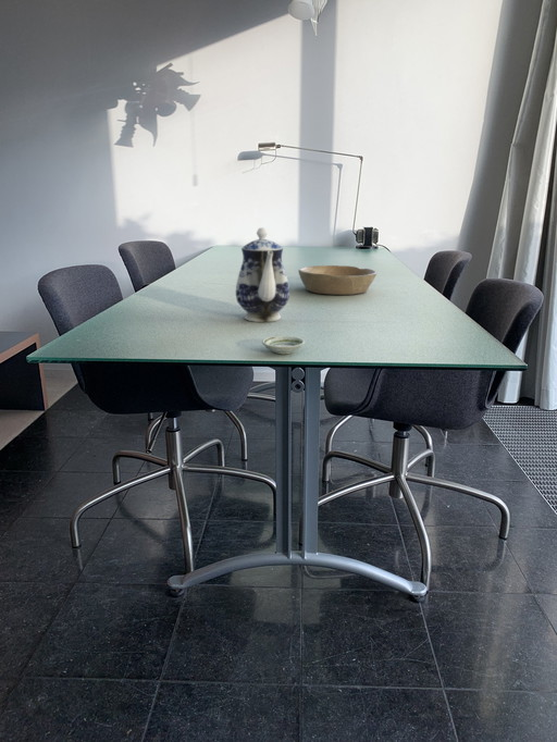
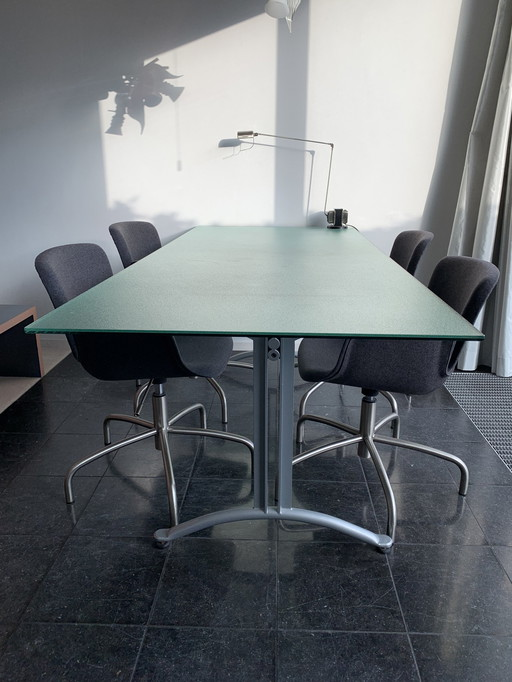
- teapot (262, 273)
- bowl (336, 279)
- saucer (283, 345)
